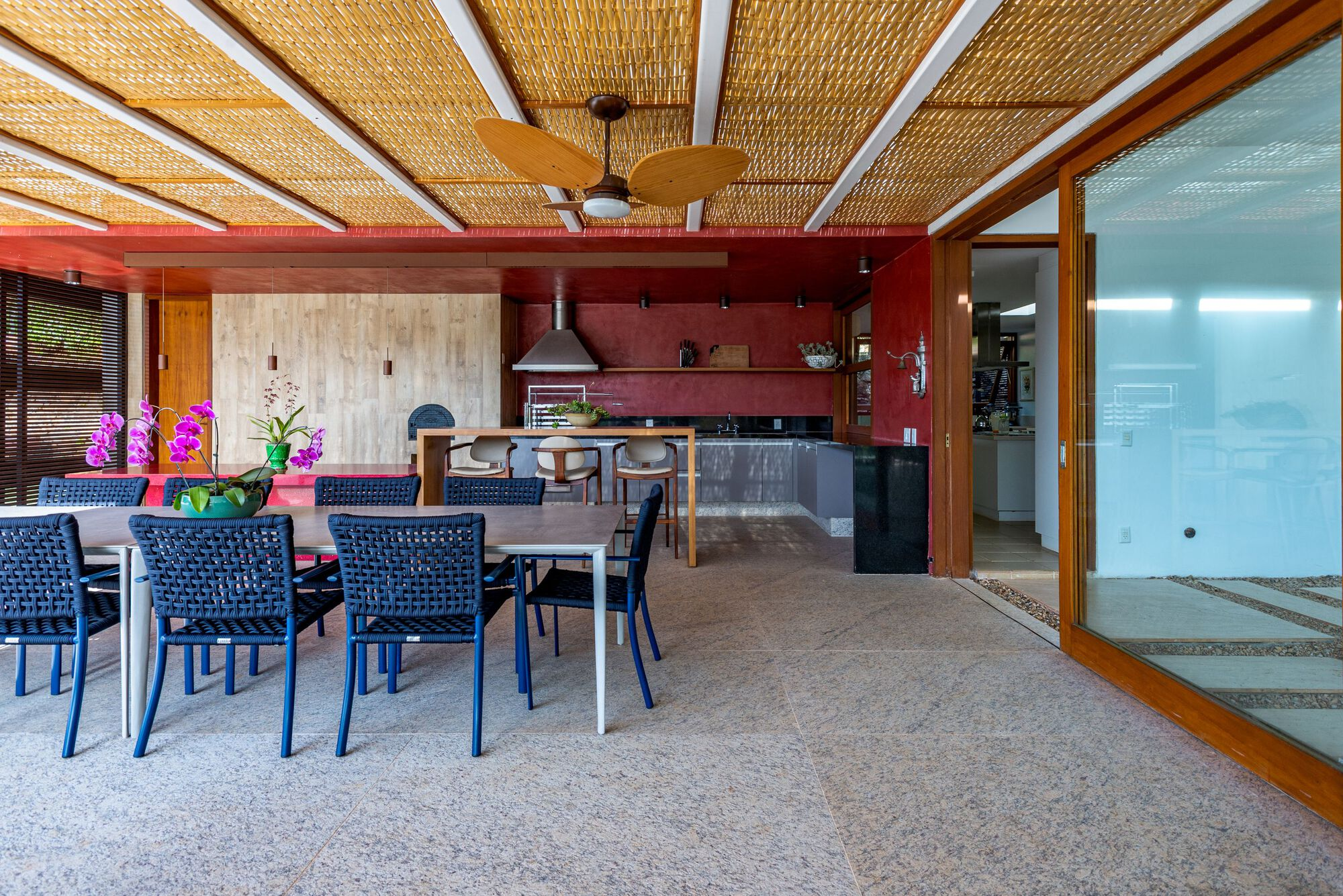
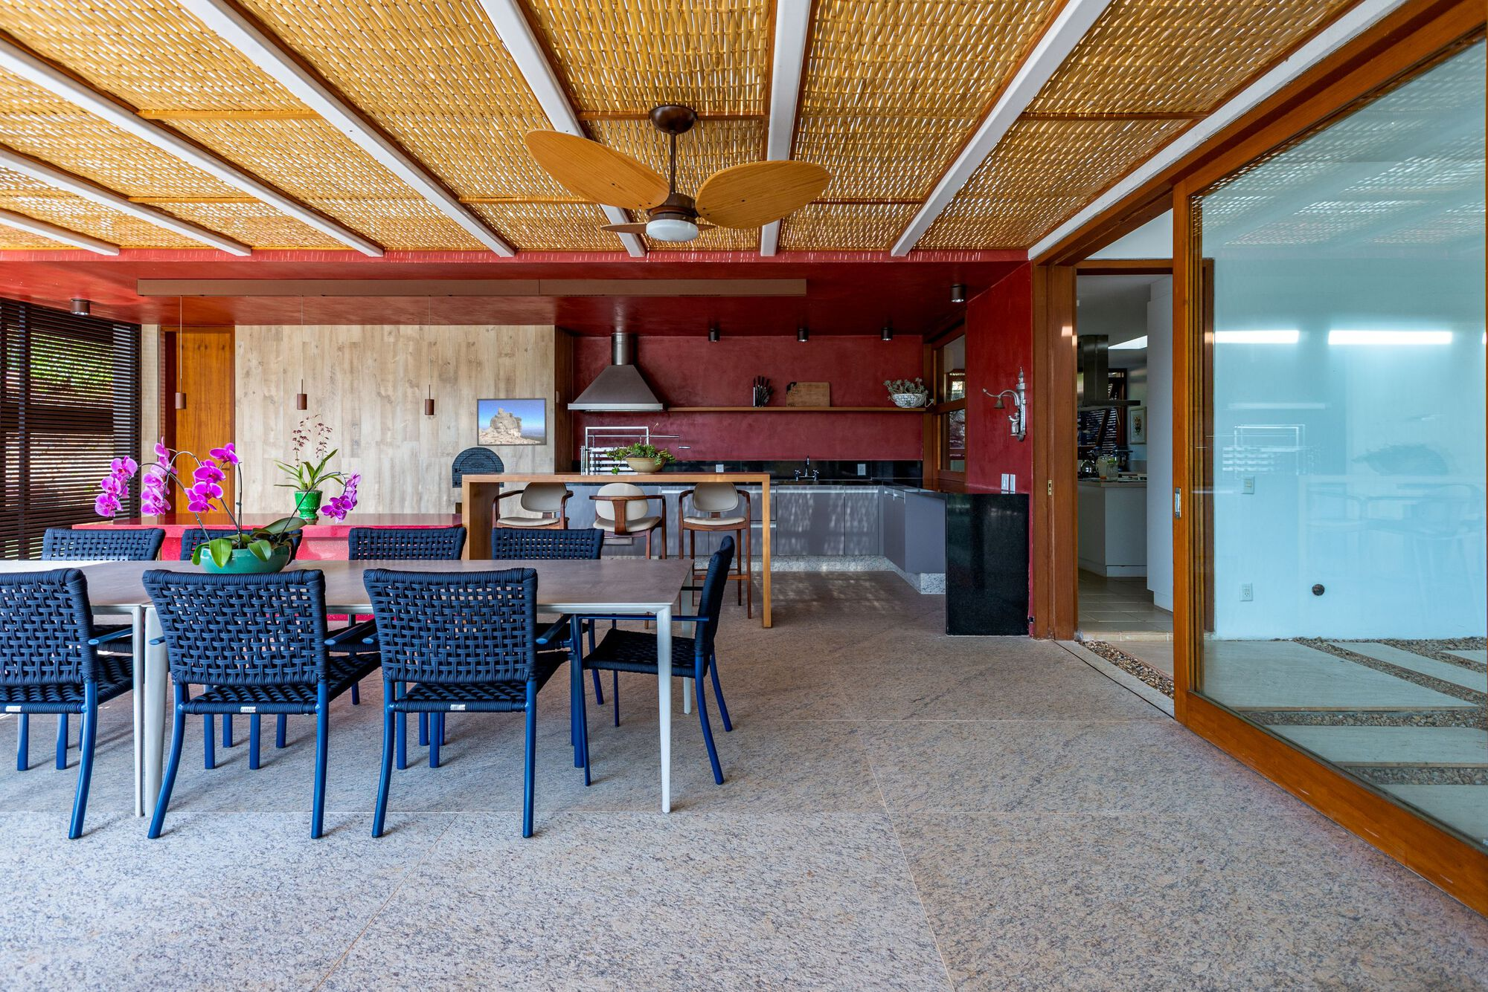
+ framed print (511, 422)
